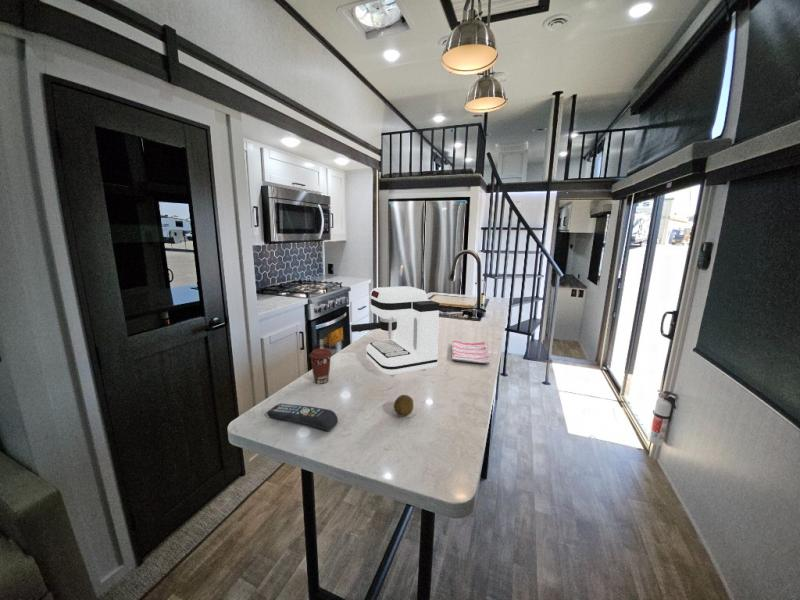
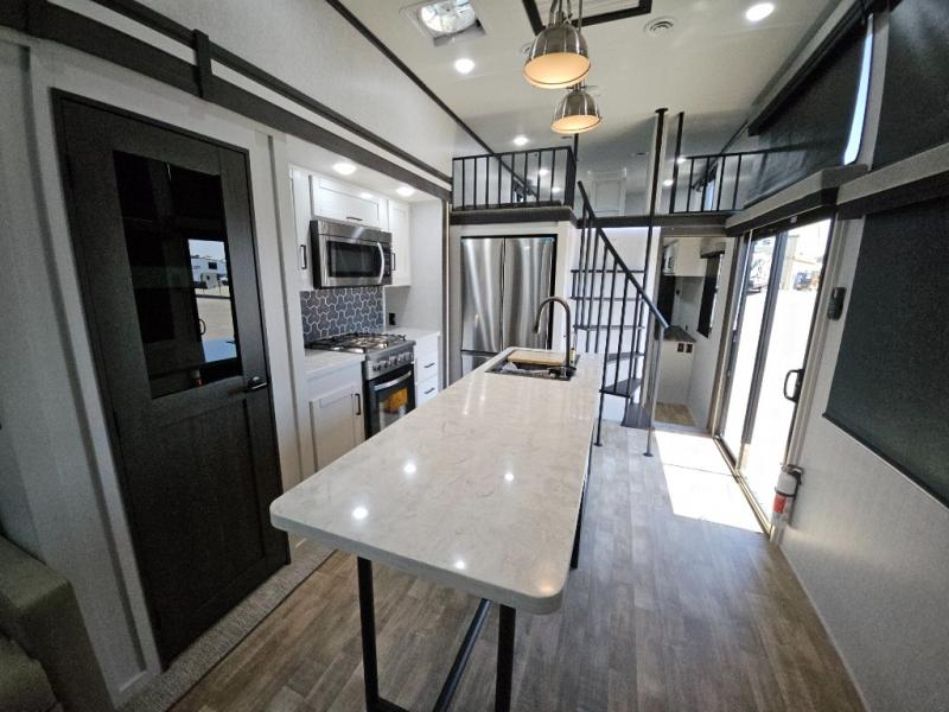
- coffee maker (399, 327)
- remote control (302, 414)
- fruit (403, 405)
- coffee cup (321, 366)
- dish towel (469, 350)
